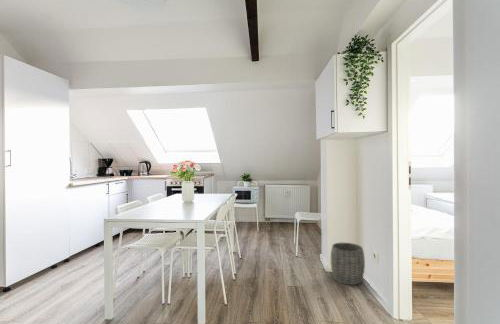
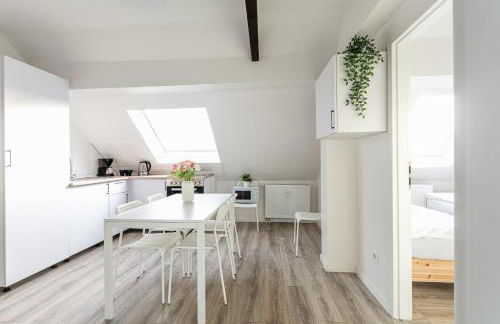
- woven basket (347, 262)
